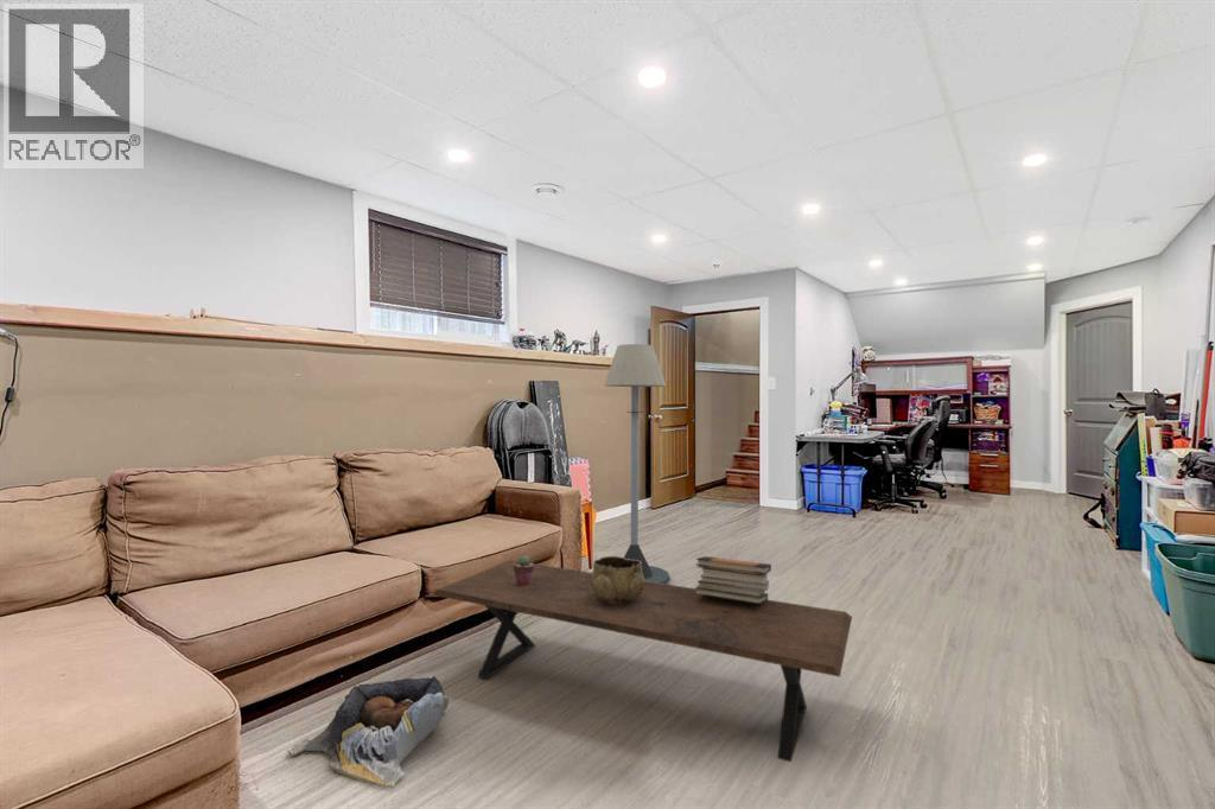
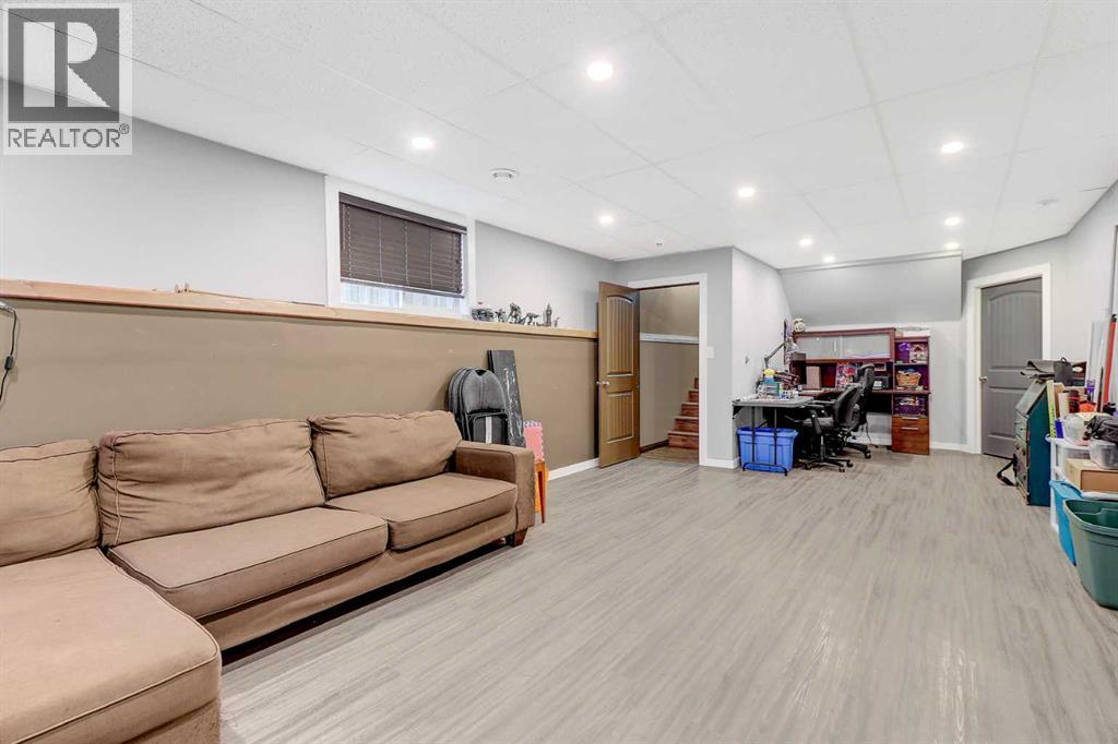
- potted succulent (523, 568)
- coffee table (632, 635)
- bag (386, 712)
- decorative bowl (616, 580)
- book stack (732, 582)
- floor lamp (634, 461)
